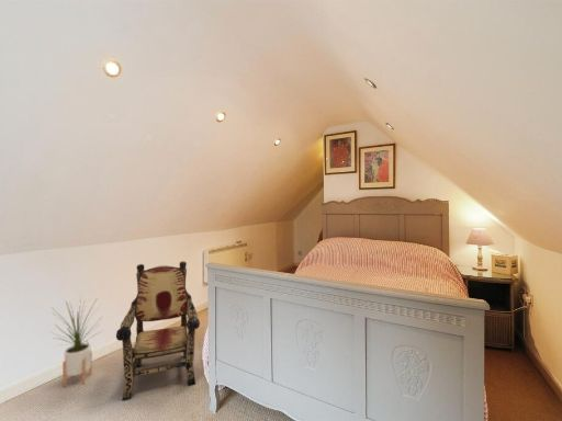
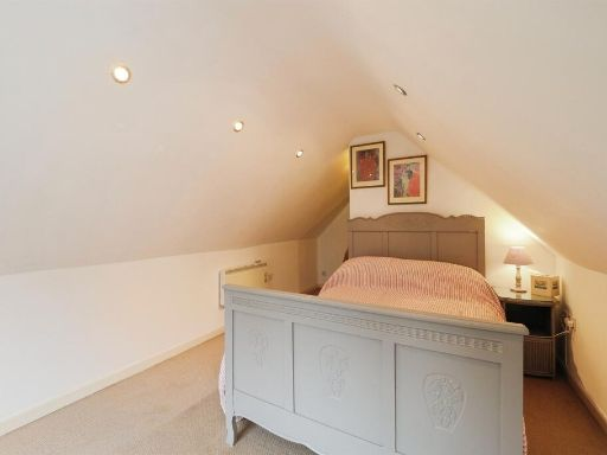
- house plant (77, 338)
- armchair (161, 319)
